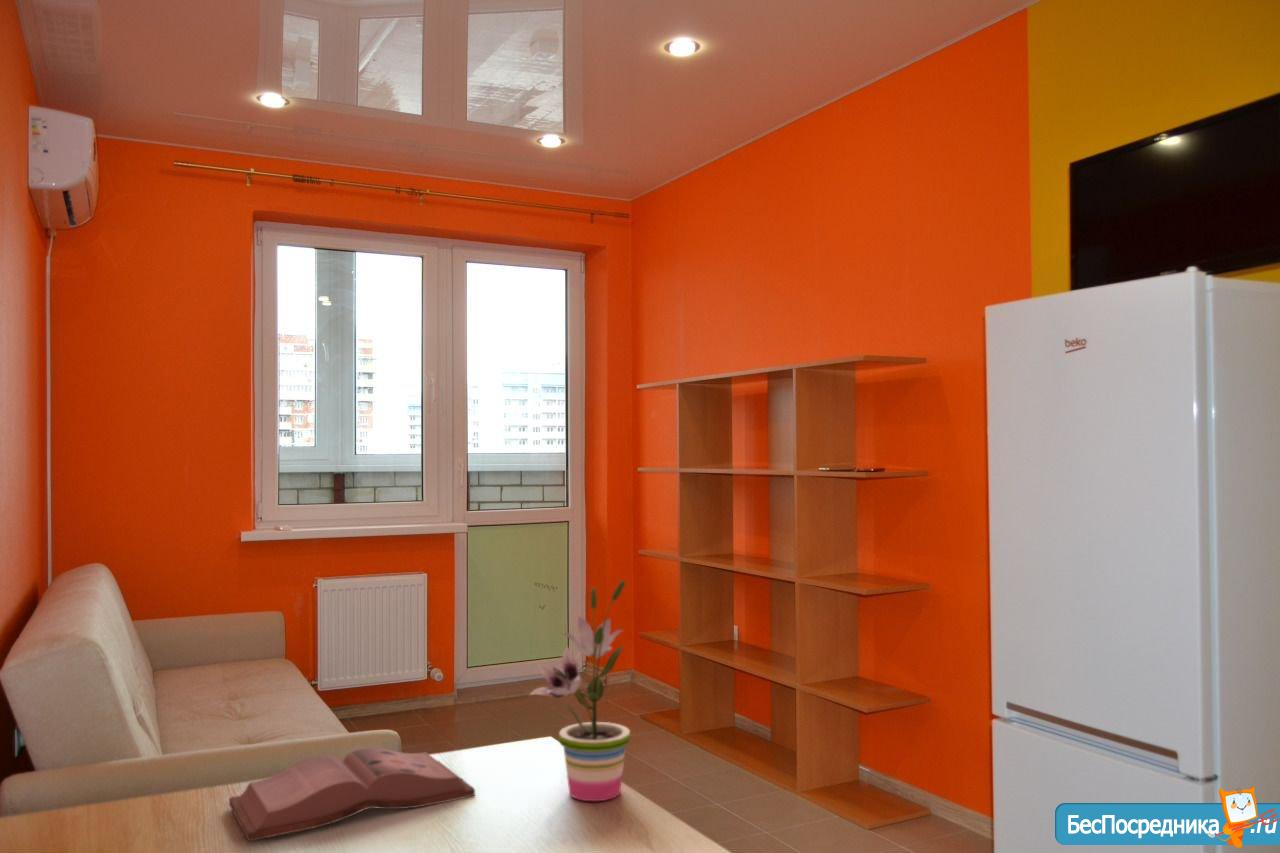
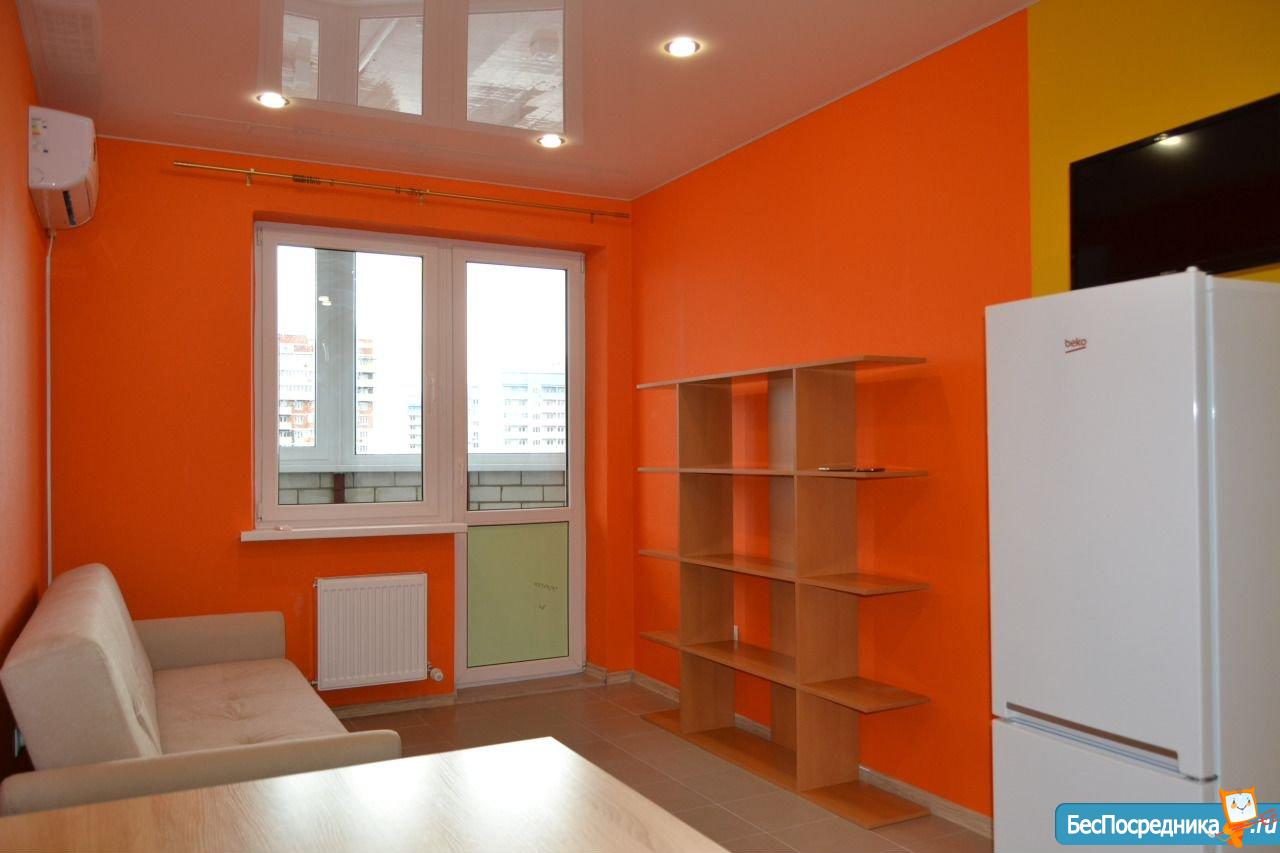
- hardback book (353, 782)
- potted plant (579, 683)
